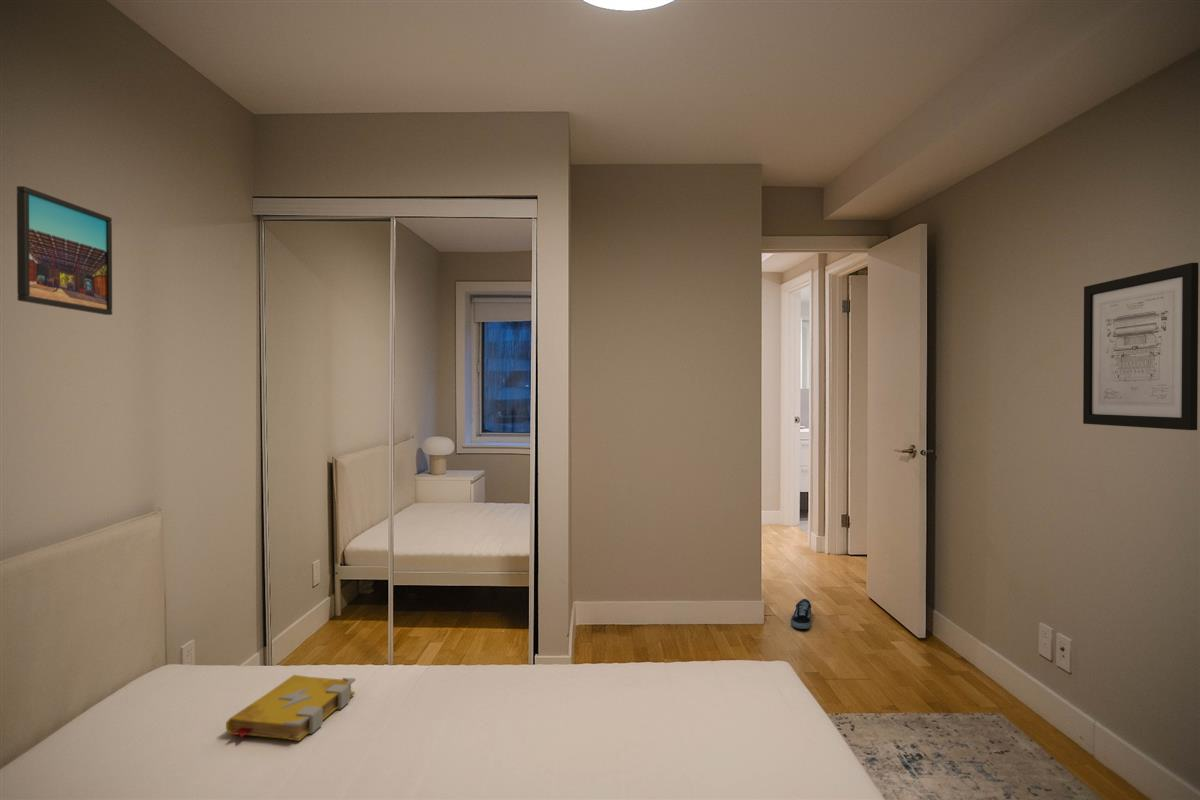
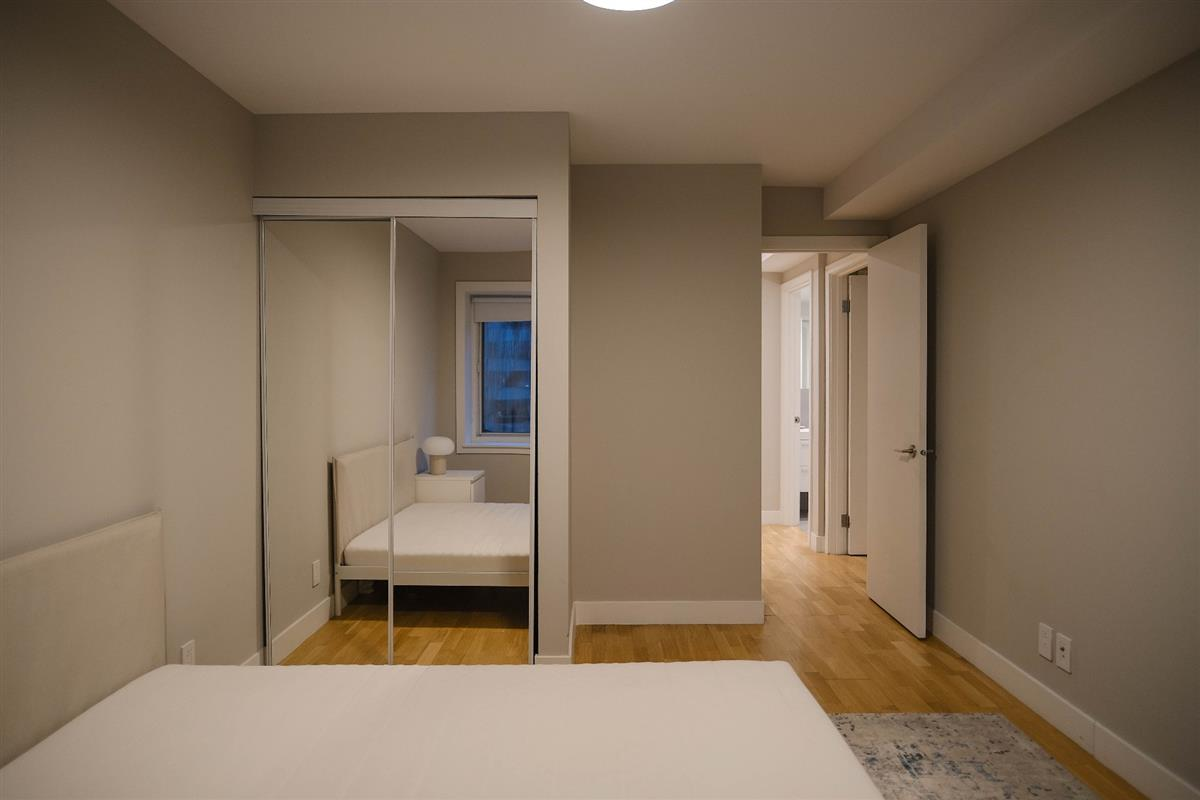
- spell book (293, 706)
- wall art (1135, 351)
- shoe (801, 611)
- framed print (68, 255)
